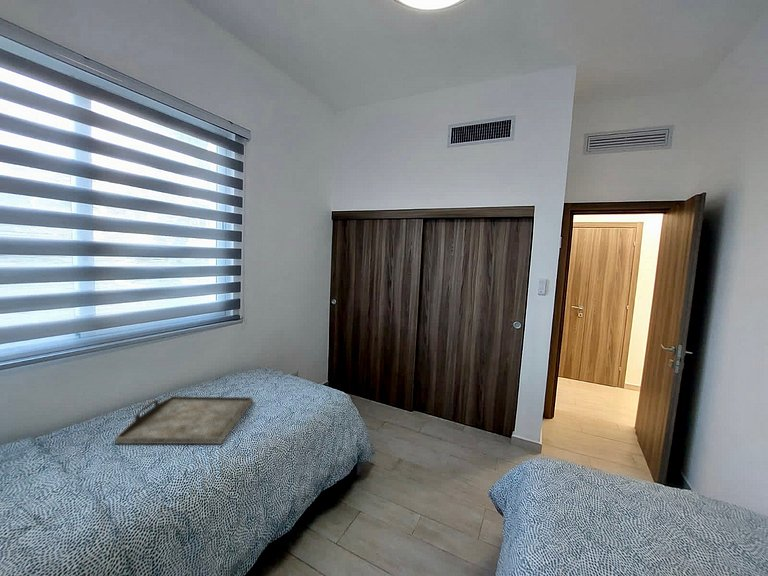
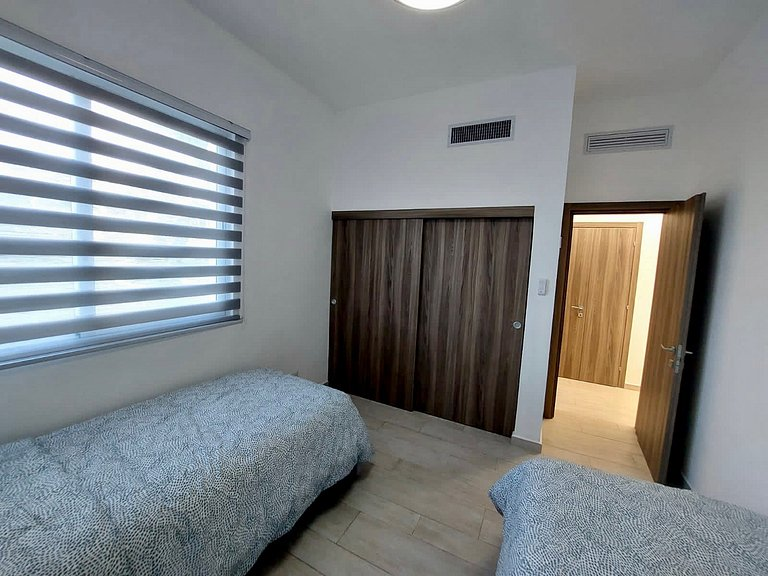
- serving tray (193, 412)
